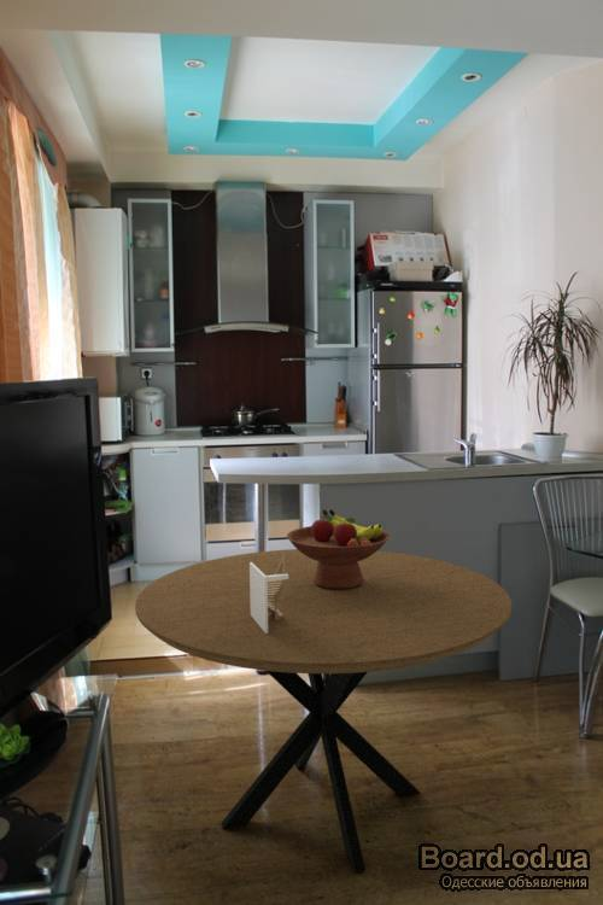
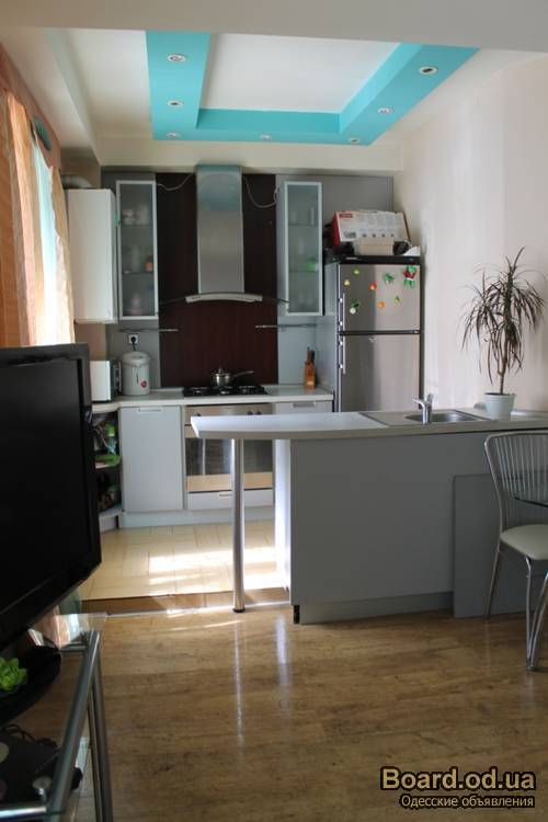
- napkin holder (270, 584)
- dining table (322, 701)
- fruit bowl (338, 549)
